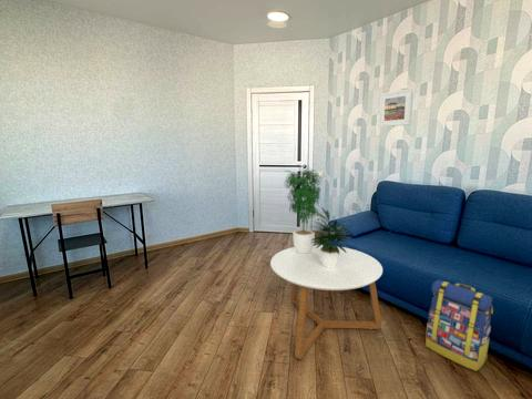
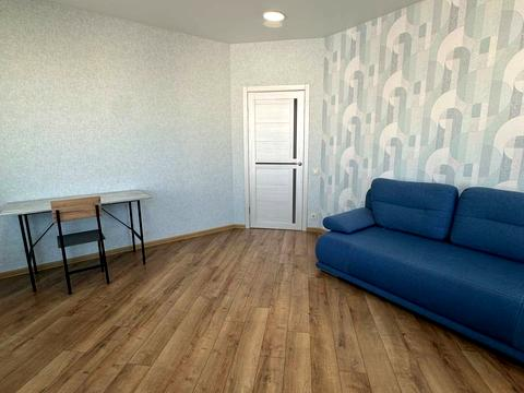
- backpack (458, 320)
- potted plant (314, 212)
- coffee table (326, 289)
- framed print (395, 109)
